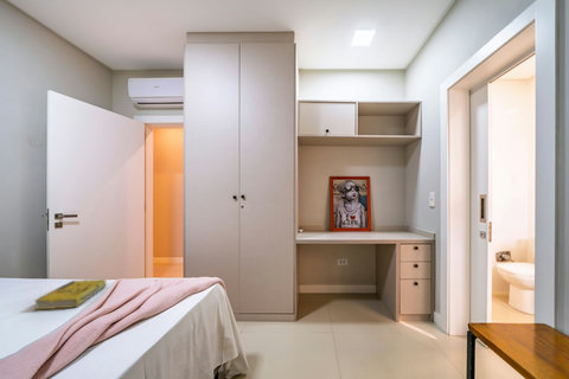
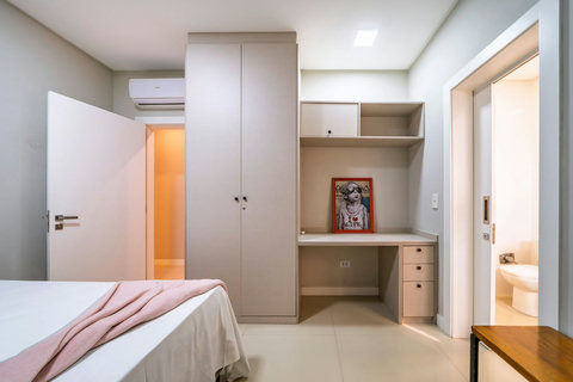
- book (73, 291)
